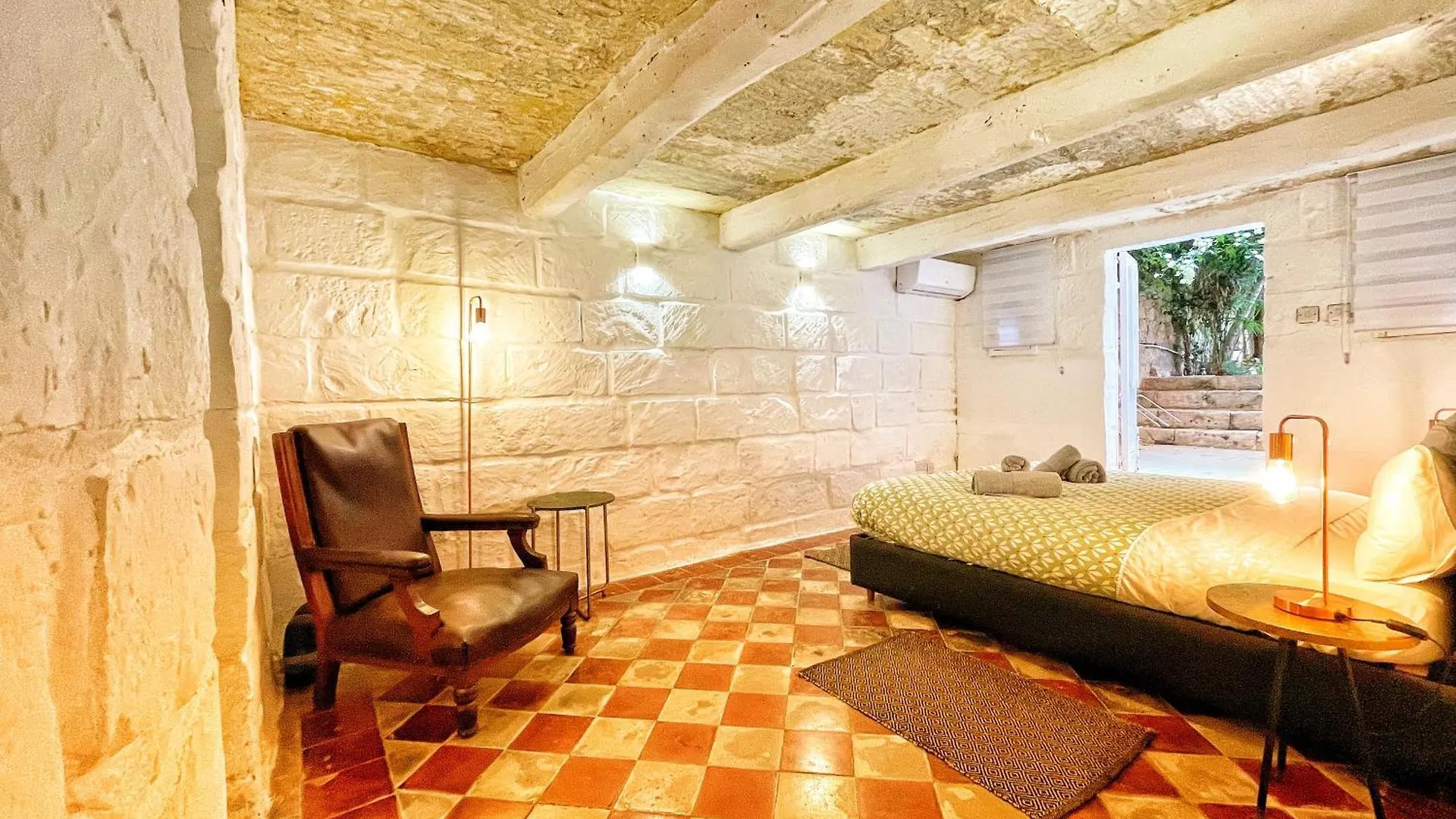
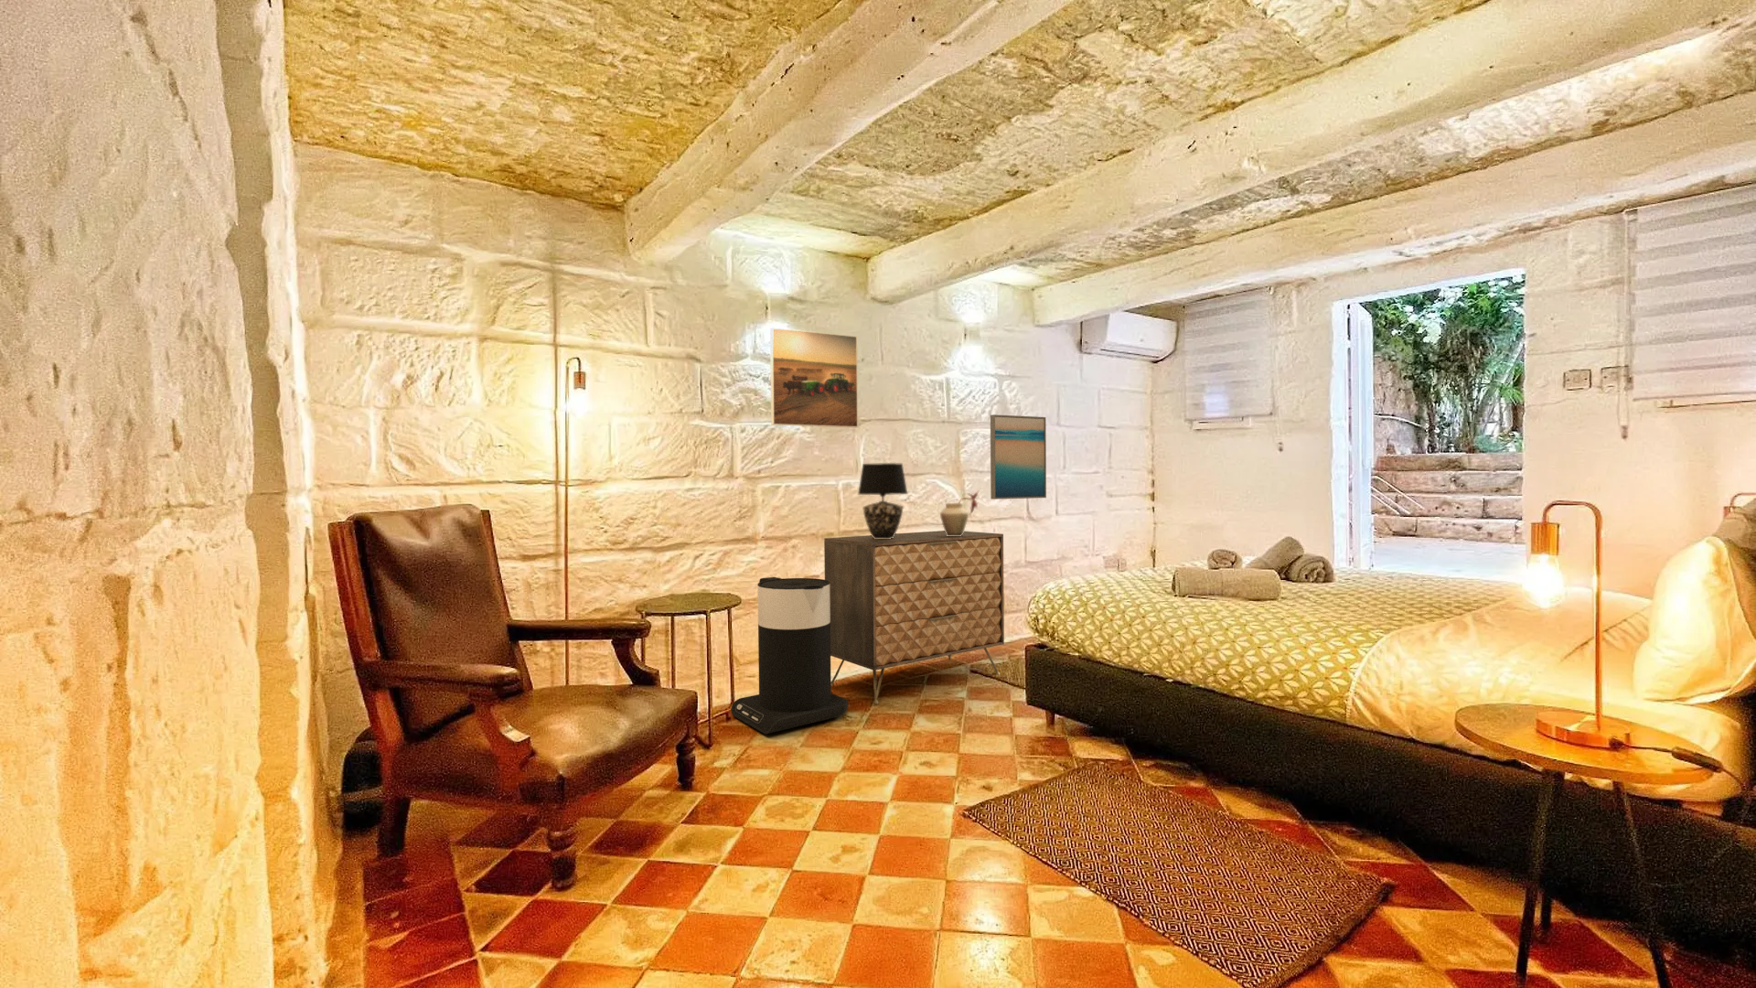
+ wall art (1019, 456)
+ trash can (786, 647)
+ table lamp (883, 501)
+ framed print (815, 379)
+ dresser (917, 608)
+ vase (959, 513)
